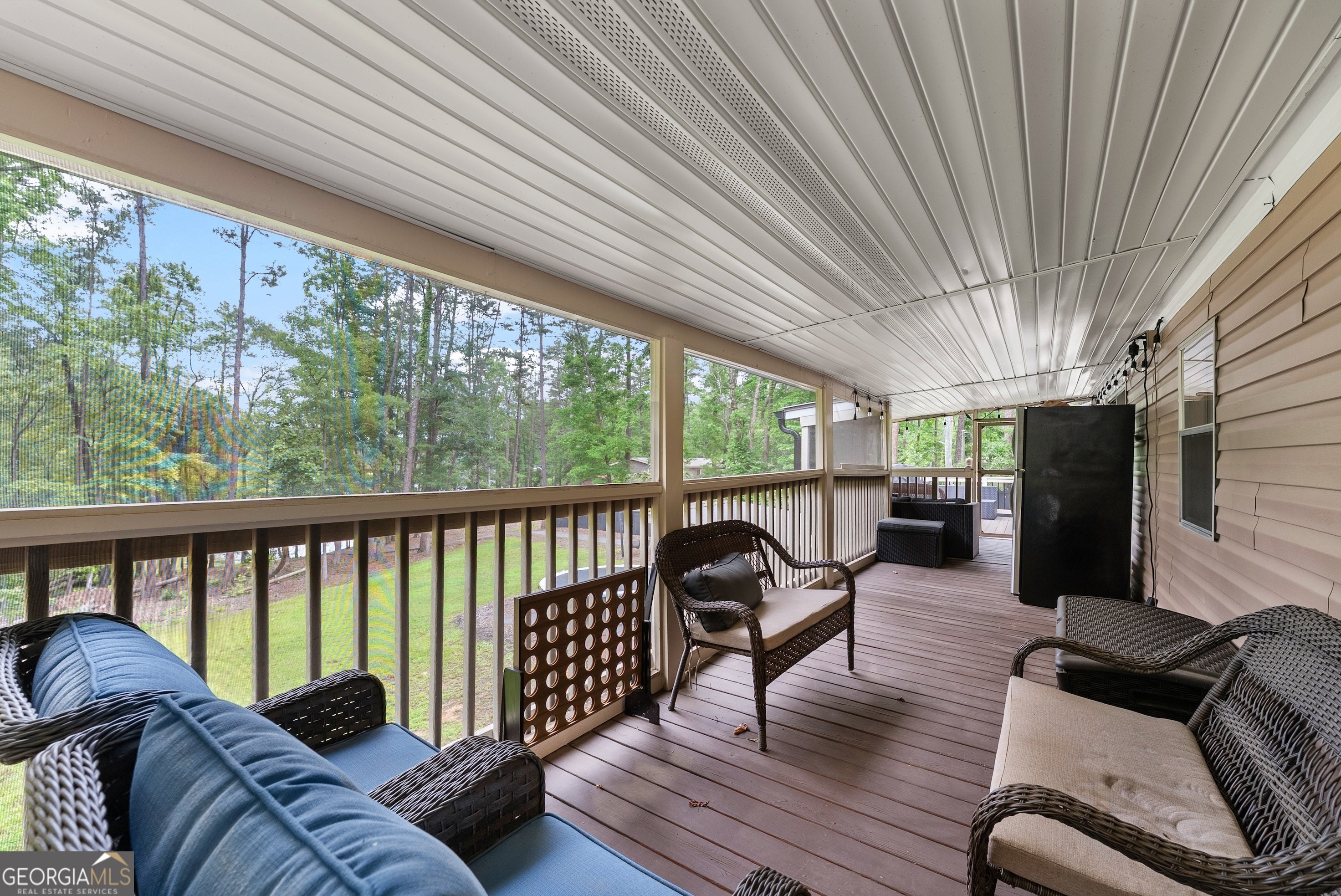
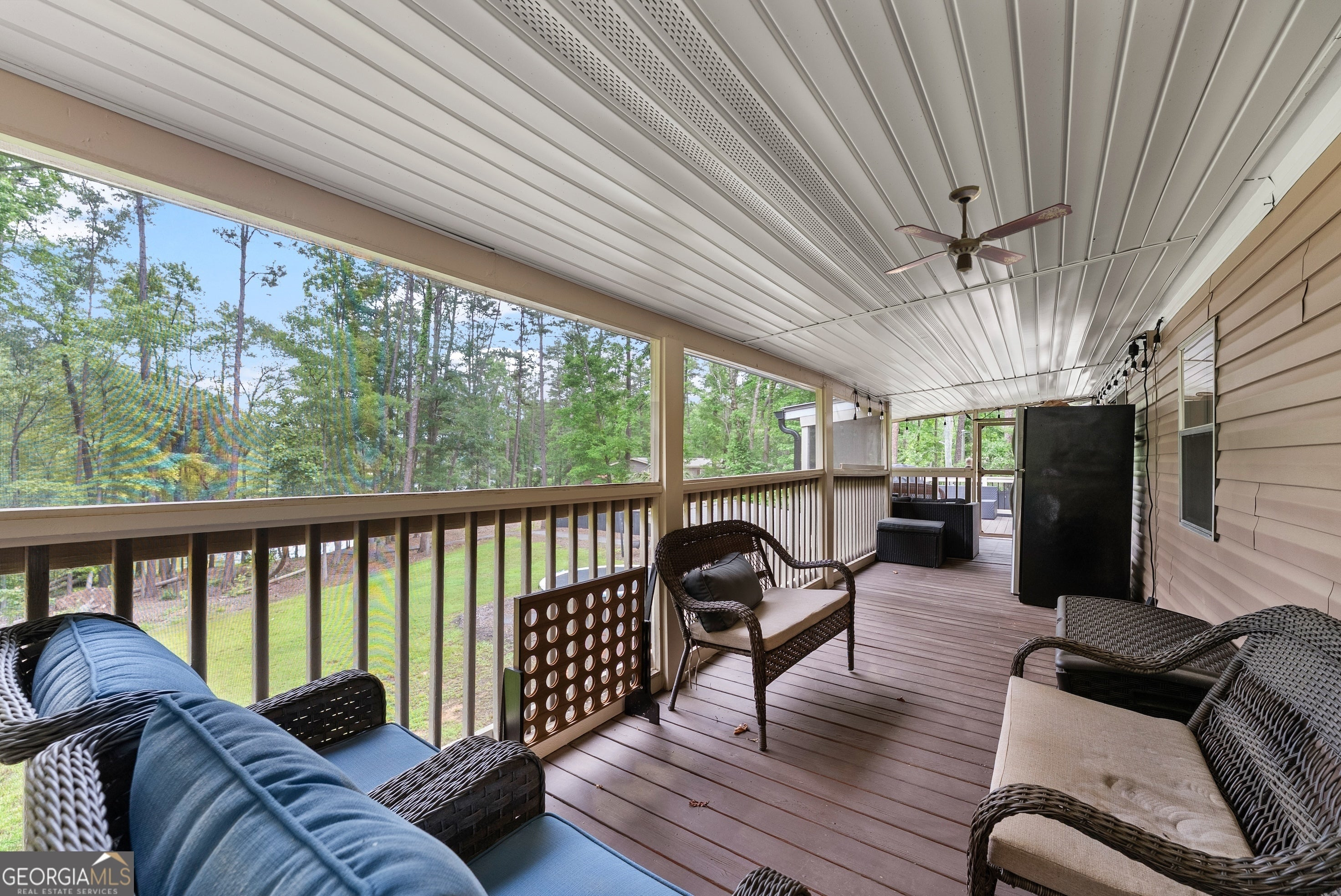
+ ceiling fan (964, 232)
